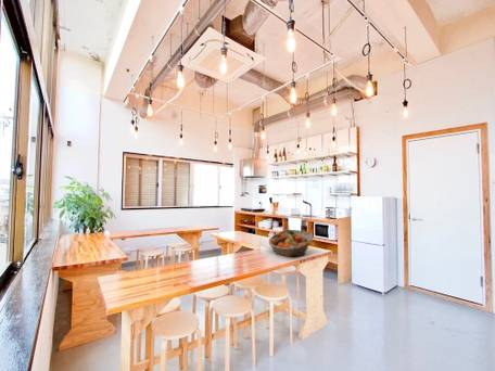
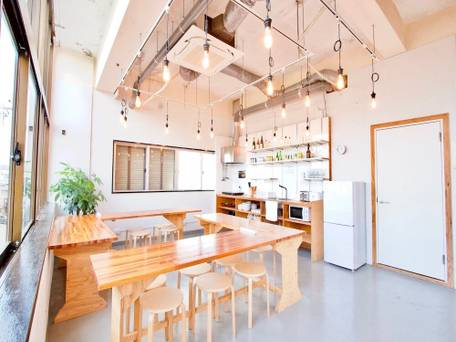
- fruit basket (290, 242)
